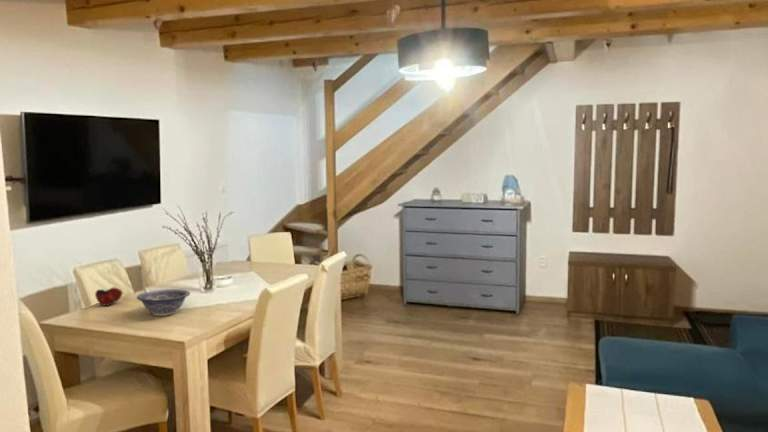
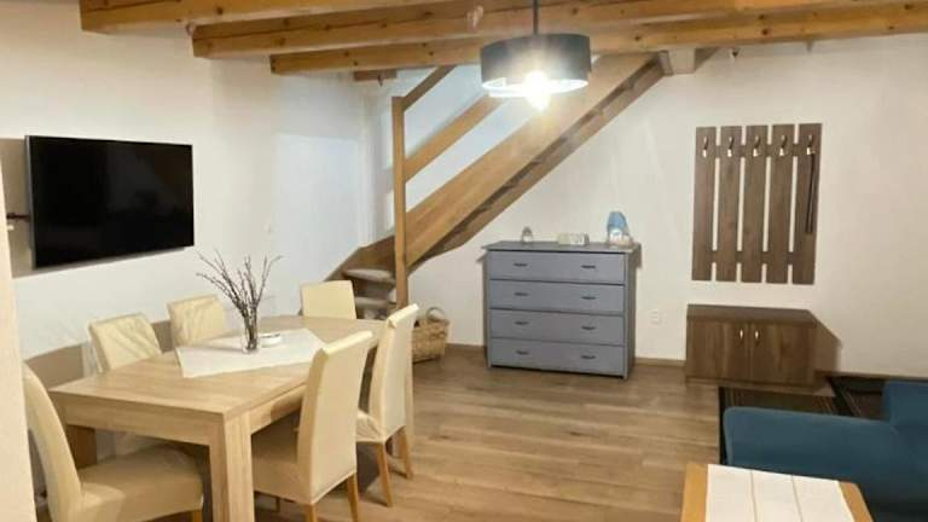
- fruit (109, 296)
- decorative bowl (164, 303)
